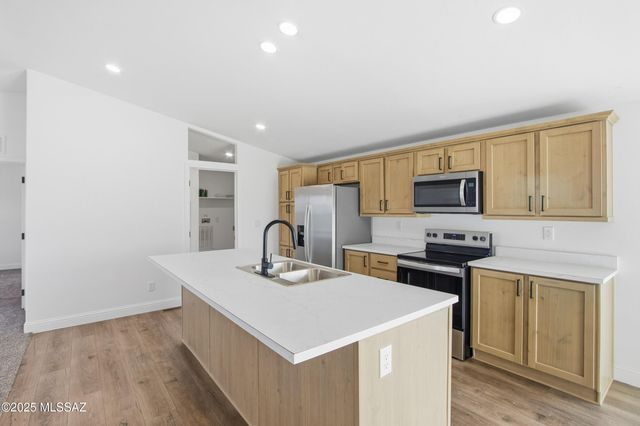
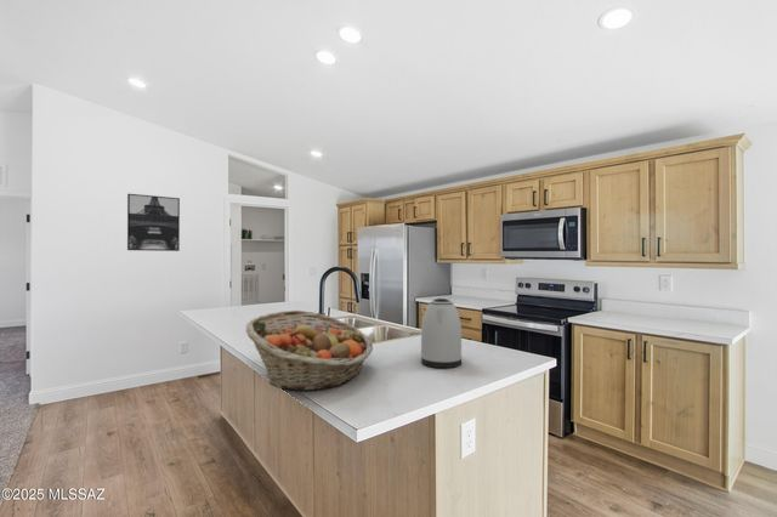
+ wall art (154, 223)
+ kettle (441, 329)
+ fruit basket (312, 345)
